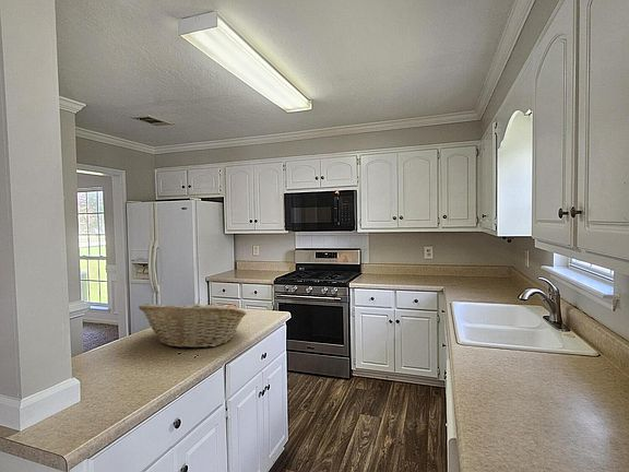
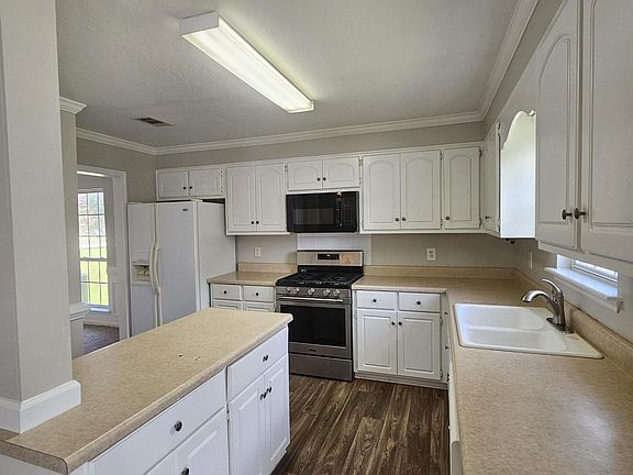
- fruit basket (193, 318)
